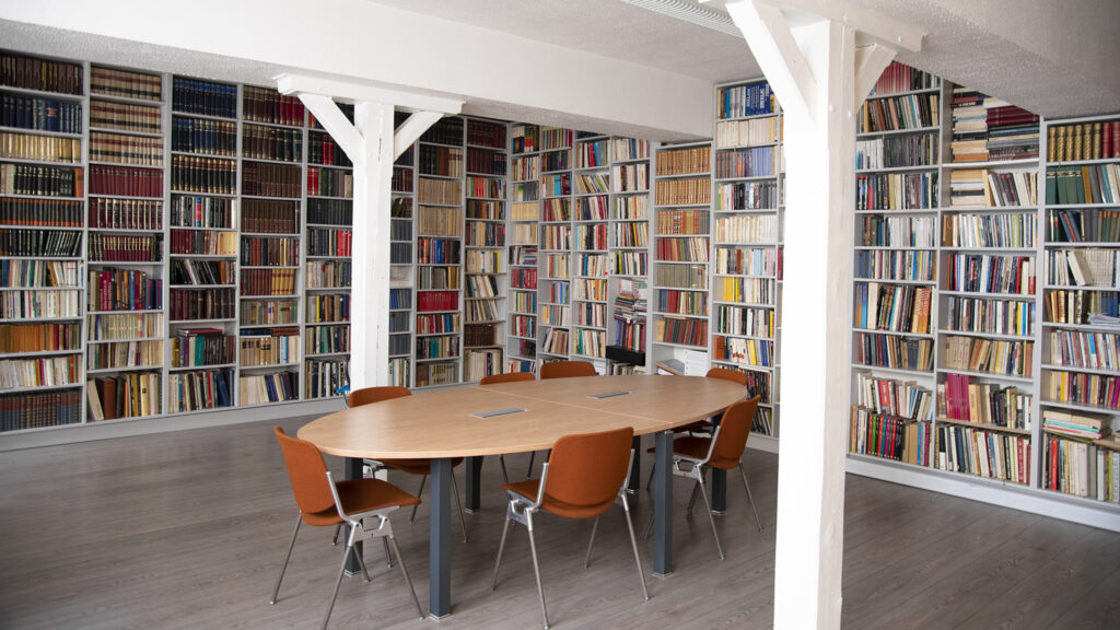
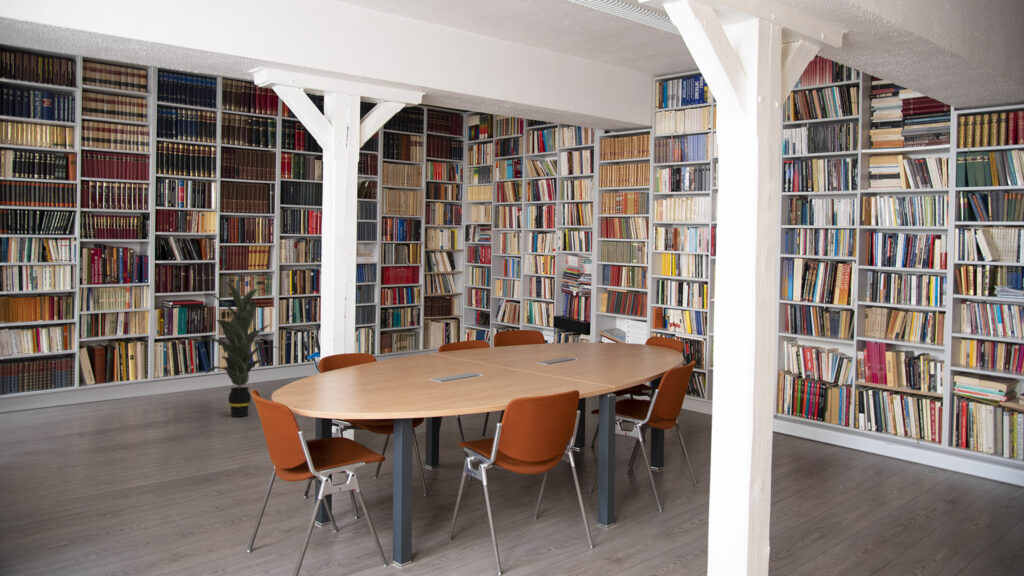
+ indoor plant (234, 348)
